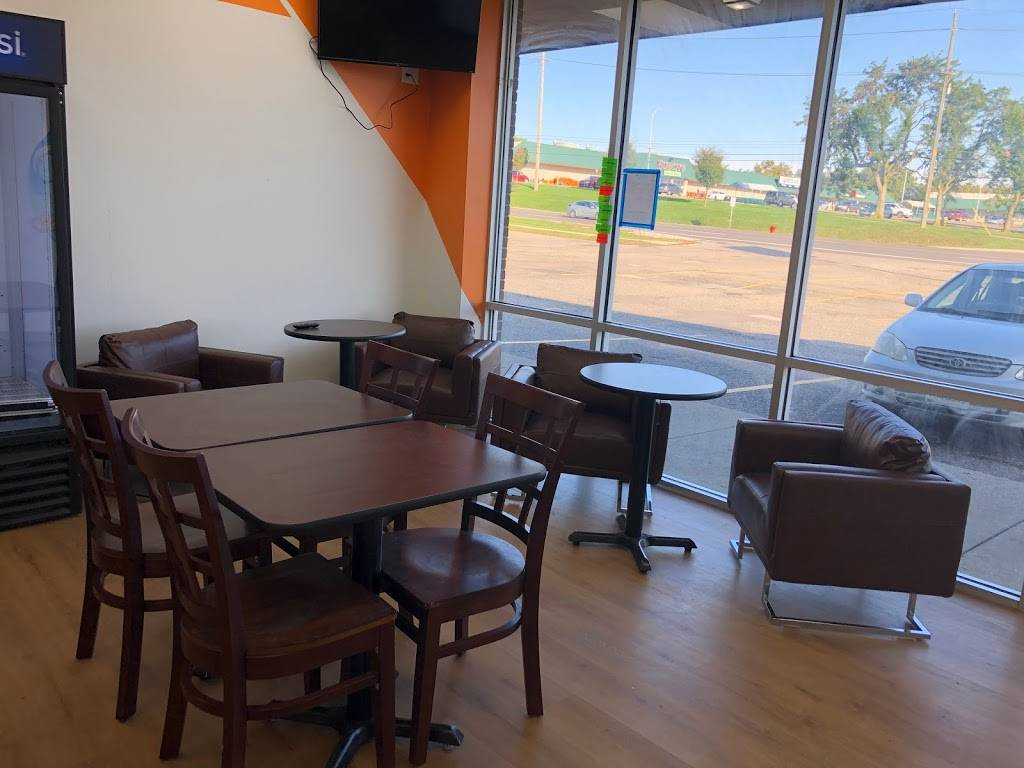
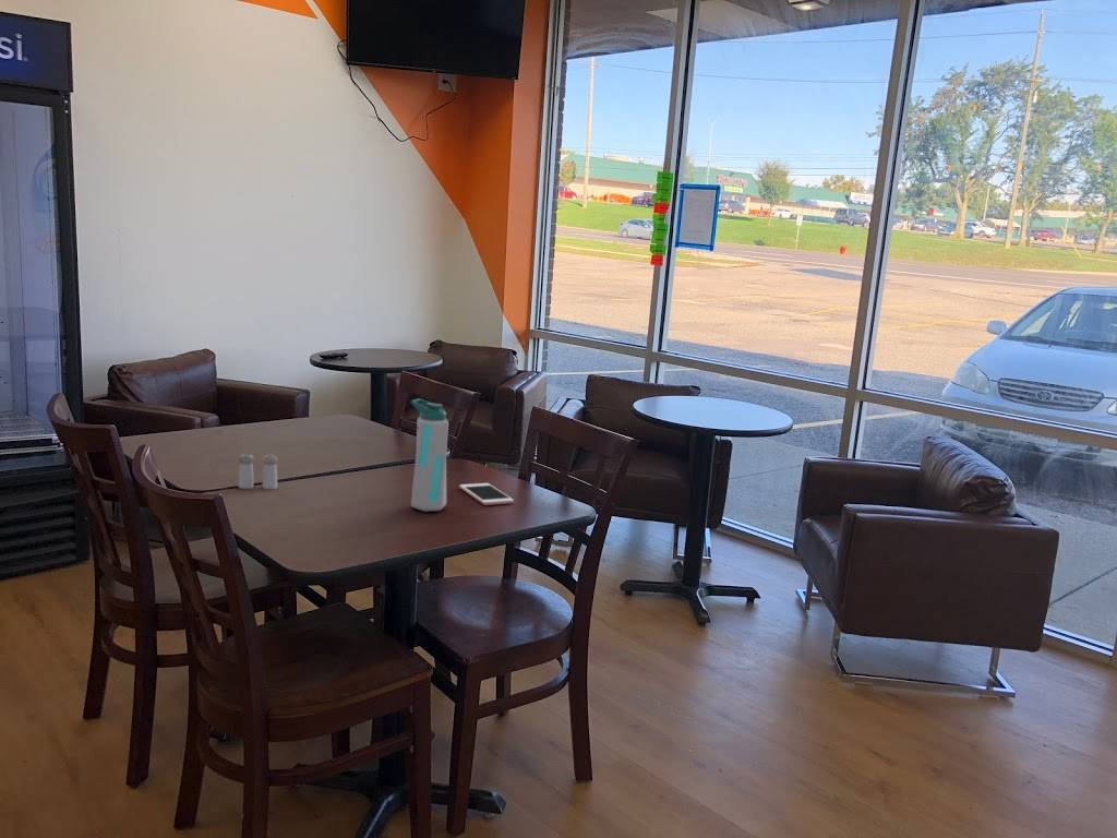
+ salt and pepper shaker (263, 470)
+ water bottle (428, 455)
+ cell phone (485, 493)
